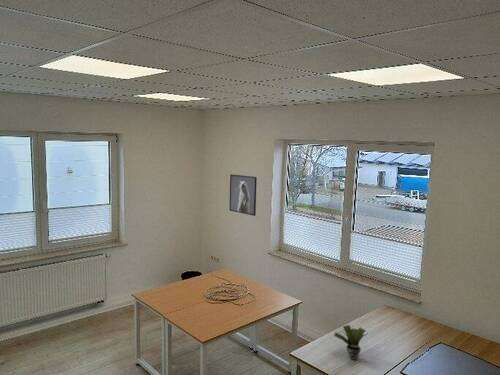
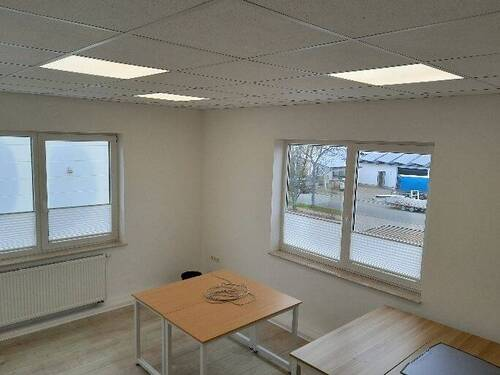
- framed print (242, 194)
- potted plant (354, 343)
